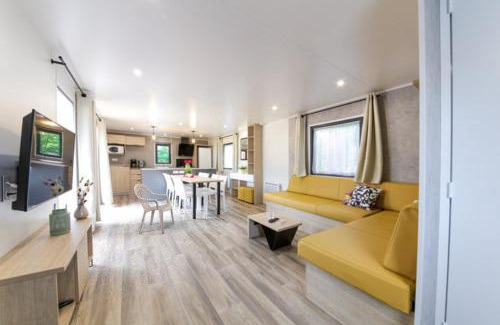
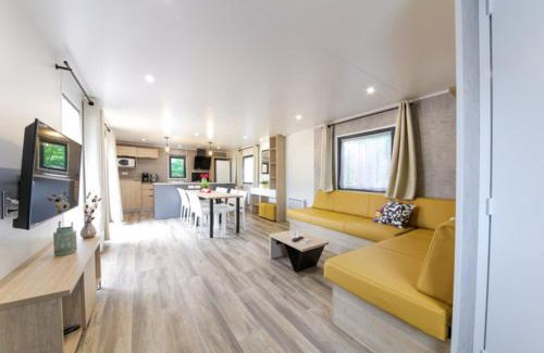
- armchair (156, 206)
